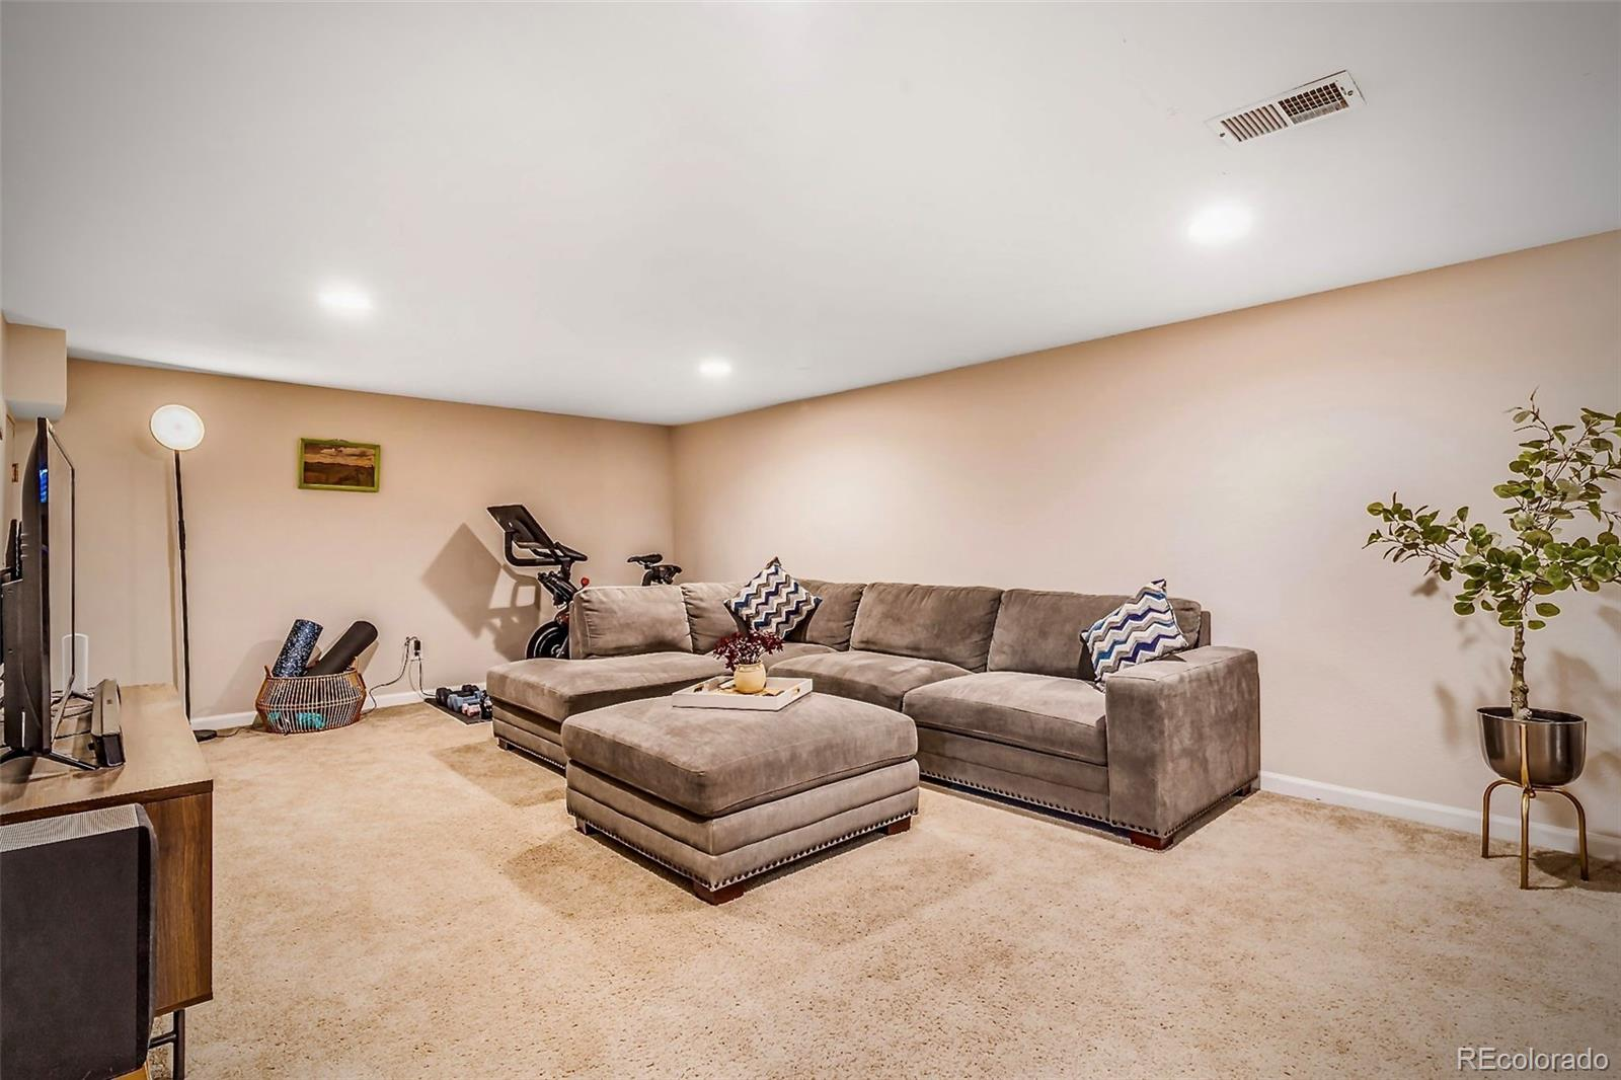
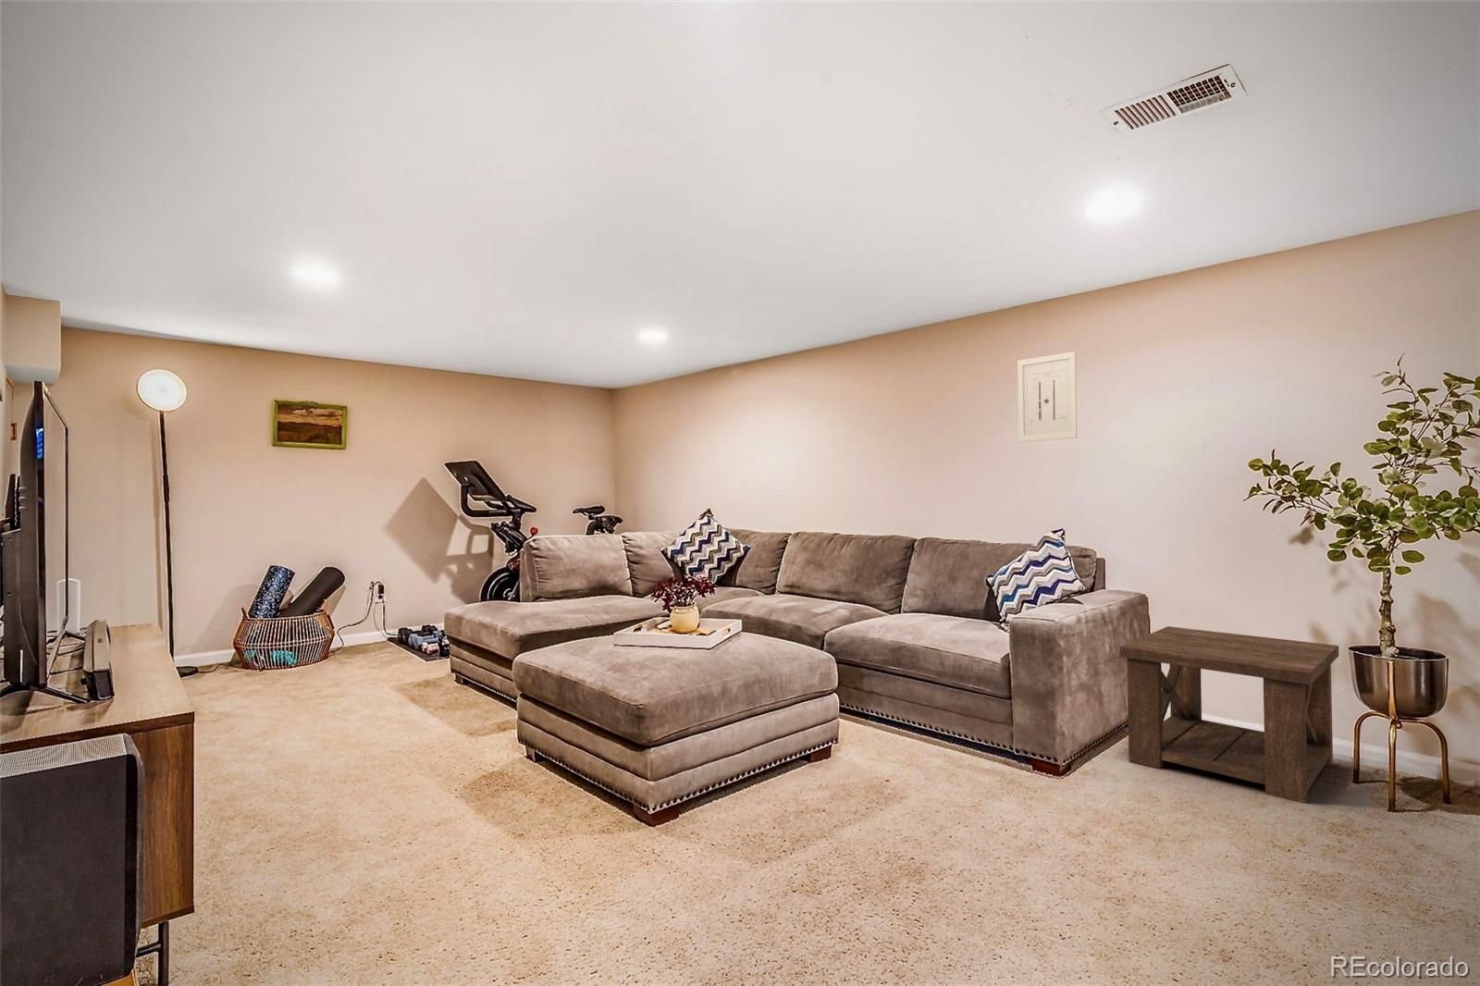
+ side table (1227, 724)
+ wall art (1046, 397)
